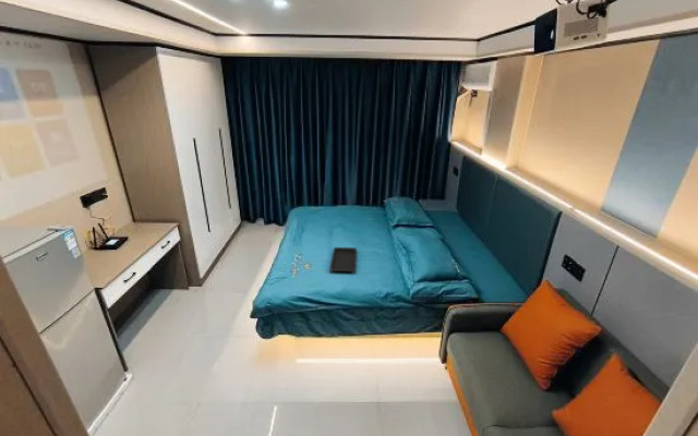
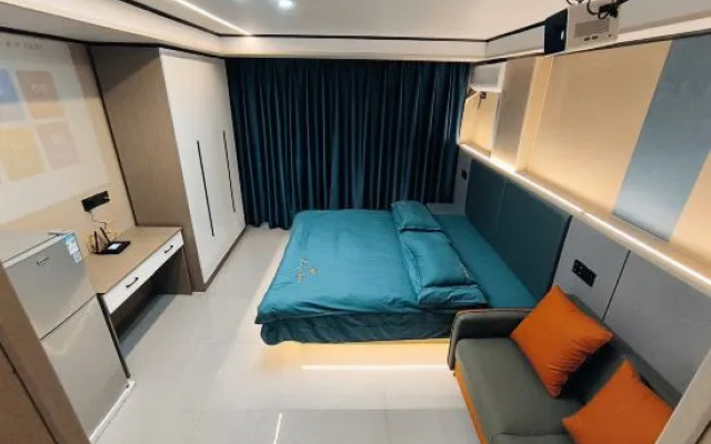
- serving tray (344, 259)
